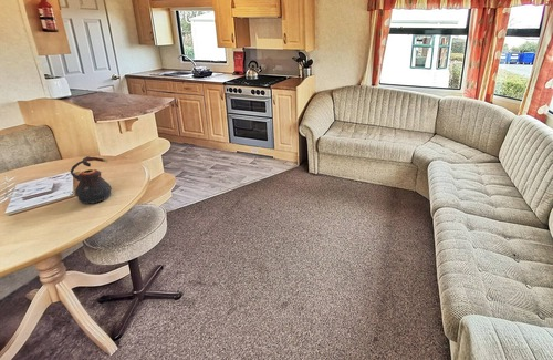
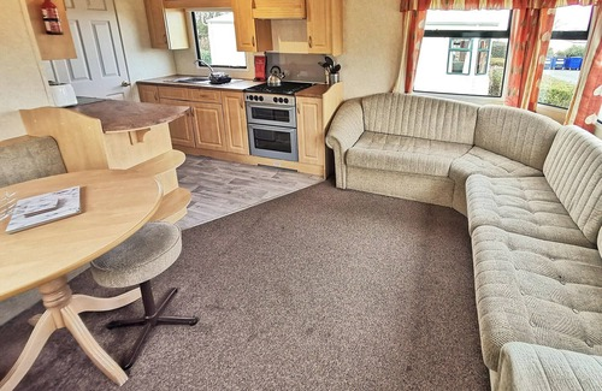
- teapot (88, 177)
